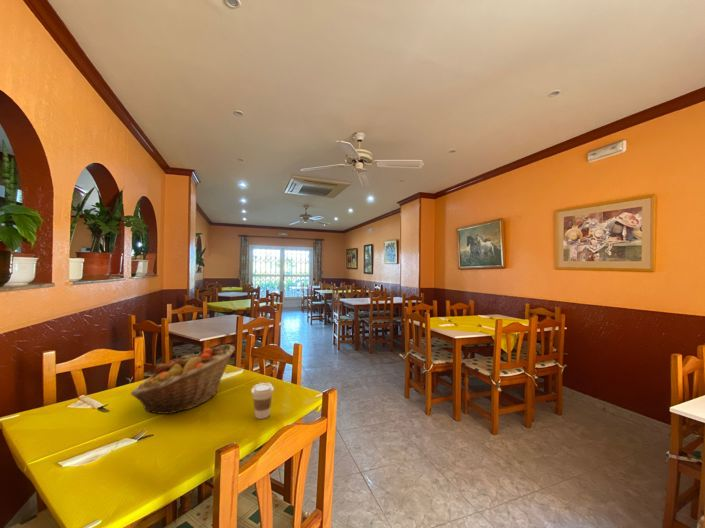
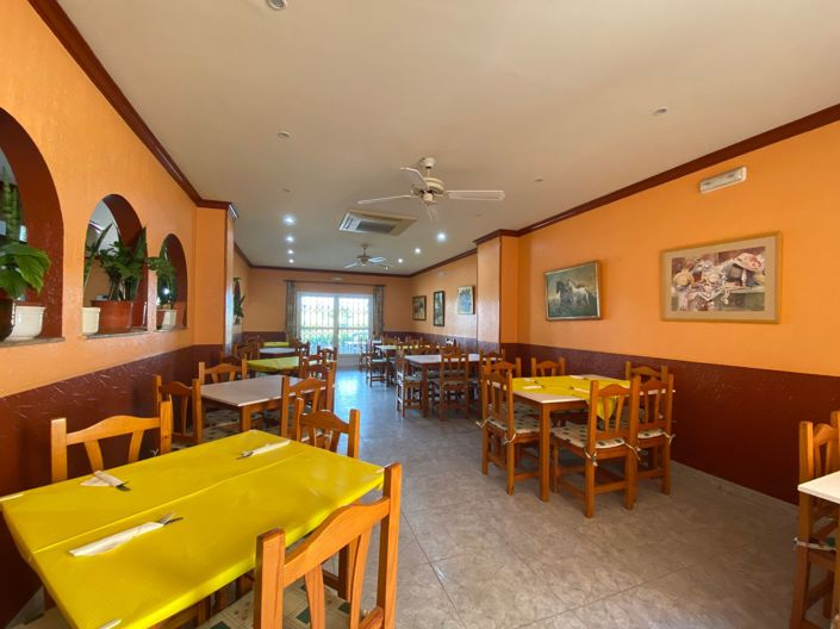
- fruit basket (188, 374)
- coffee cup (262, 400)
